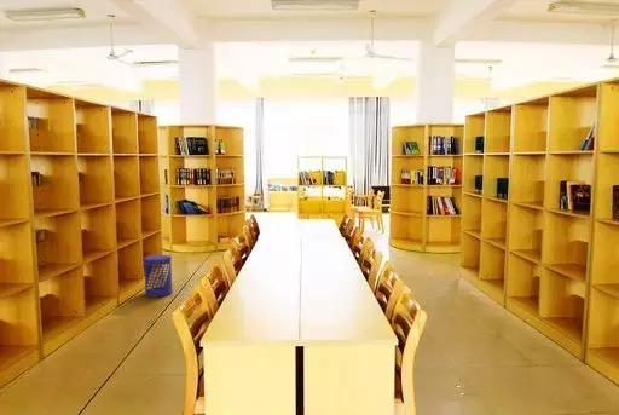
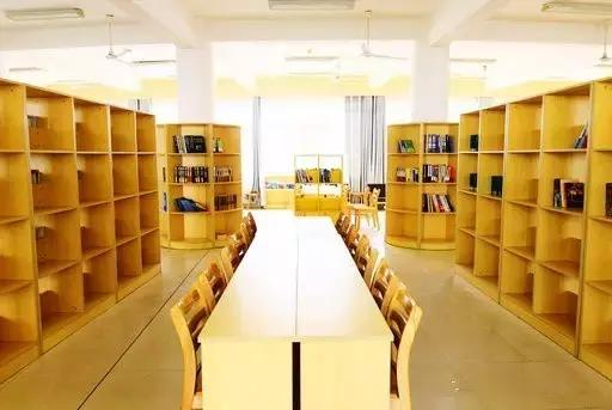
- waste bin (157, 275)
